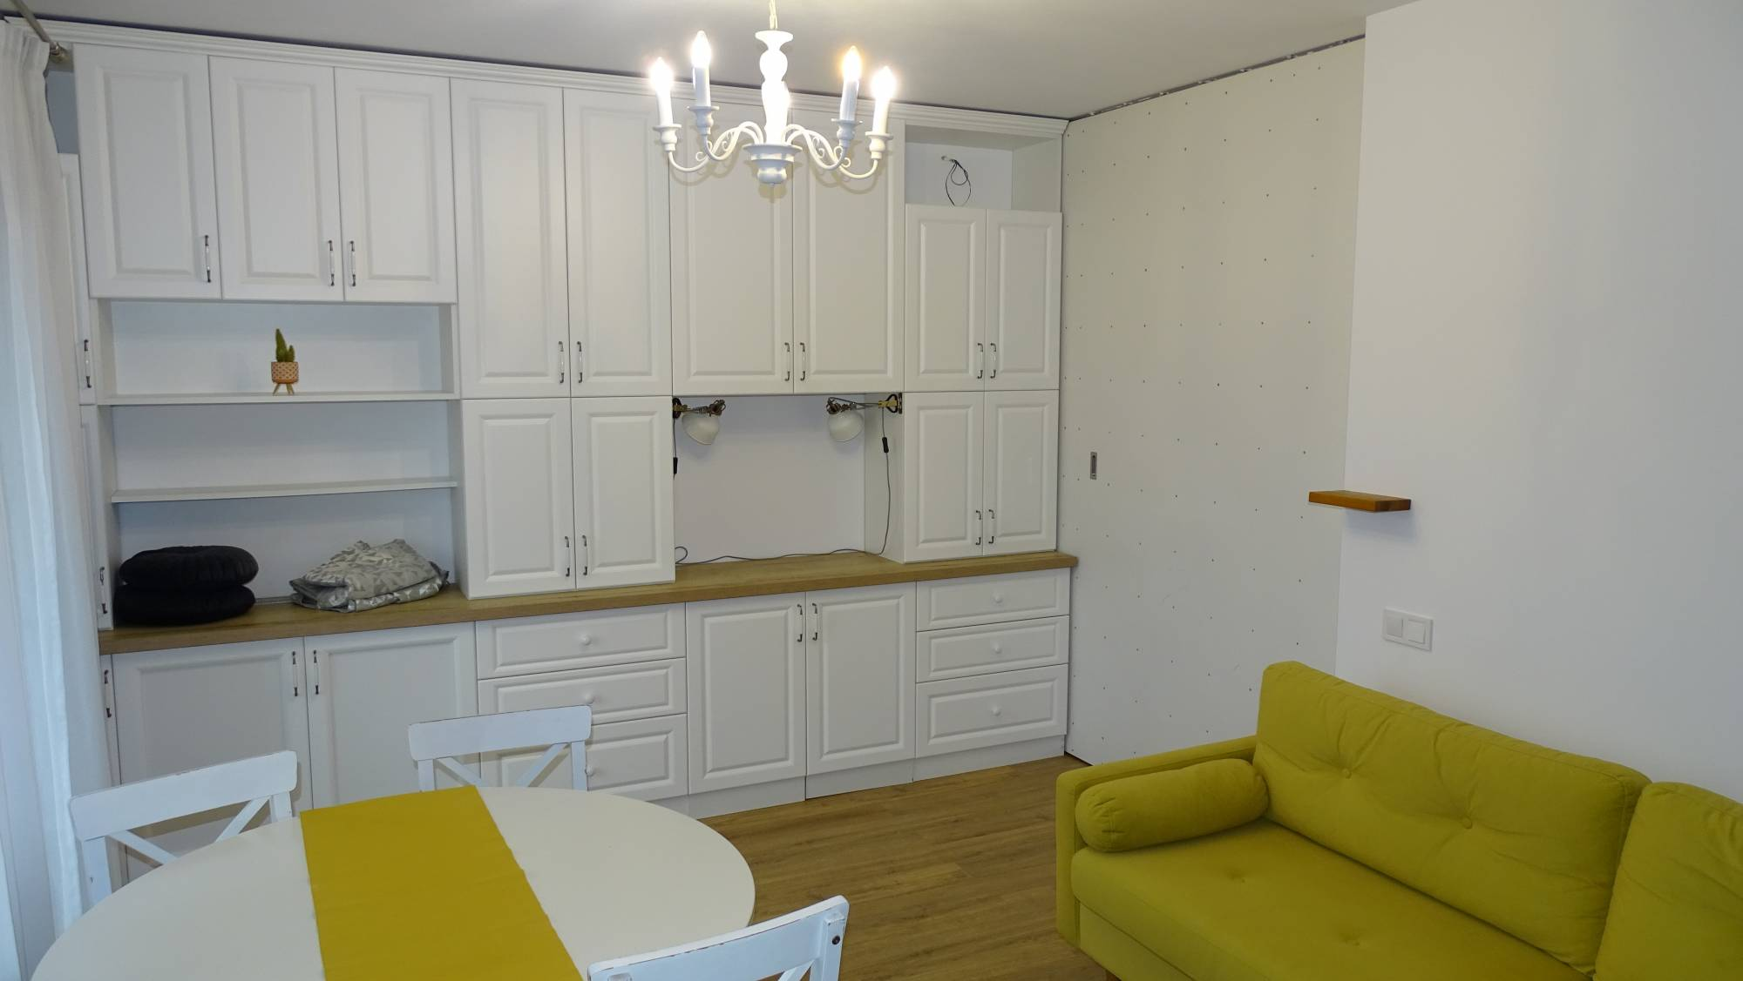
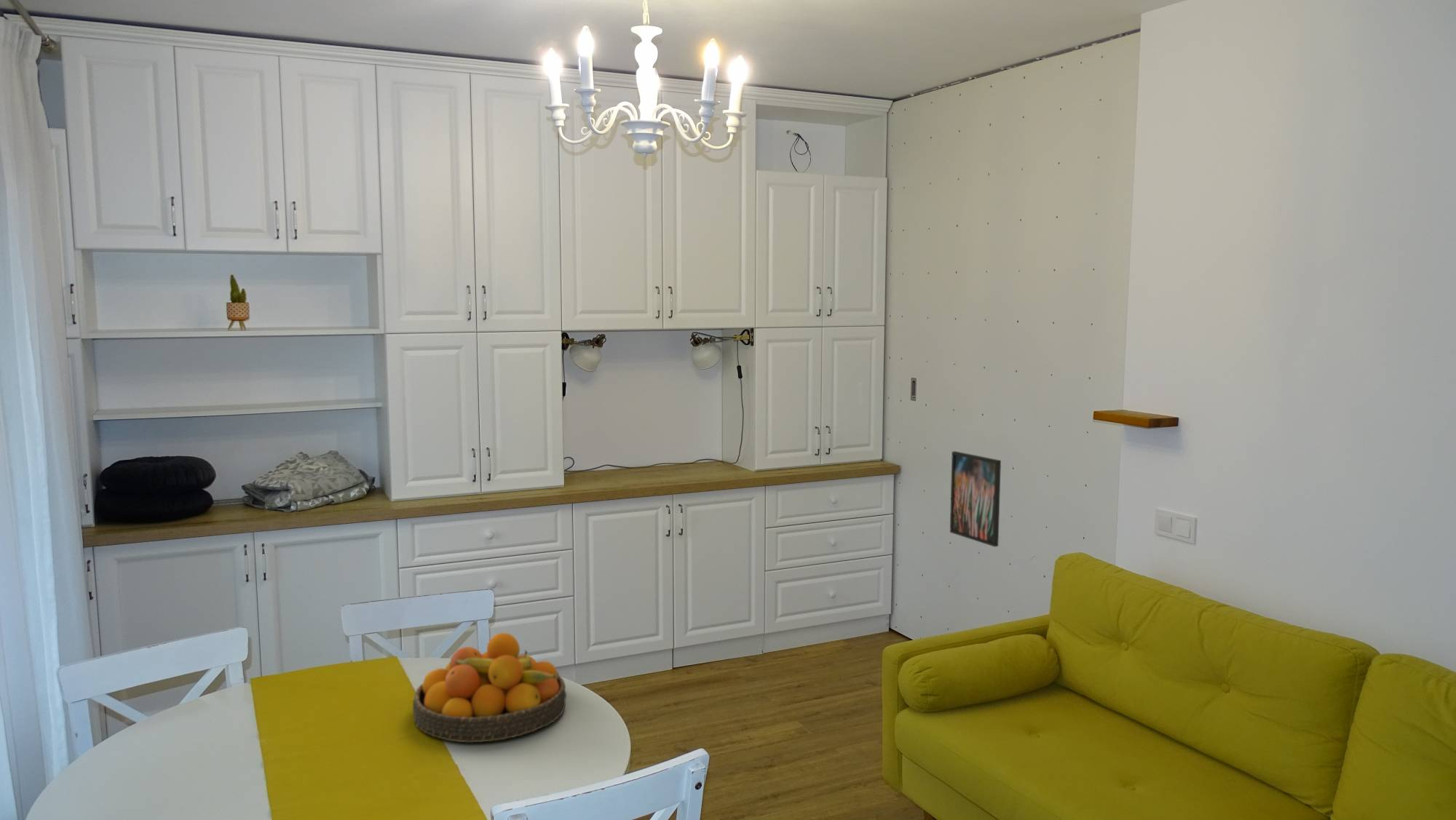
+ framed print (974, 498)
+ fruit bowl (490, 679)
